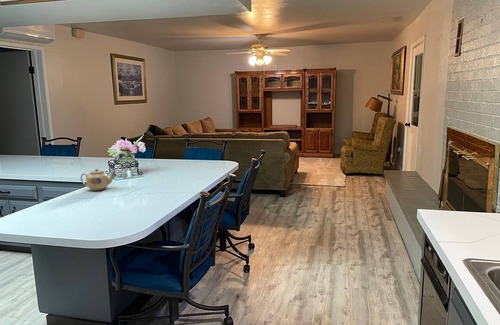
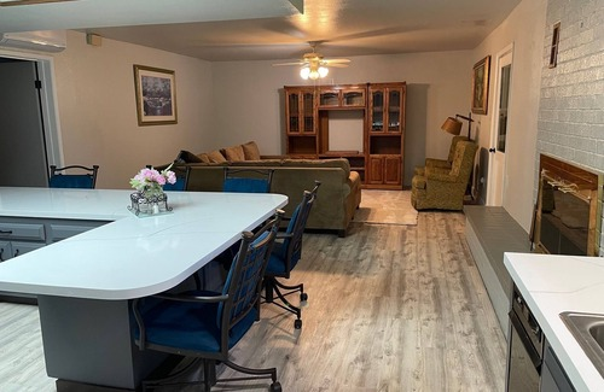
- teapot (98, 178)
